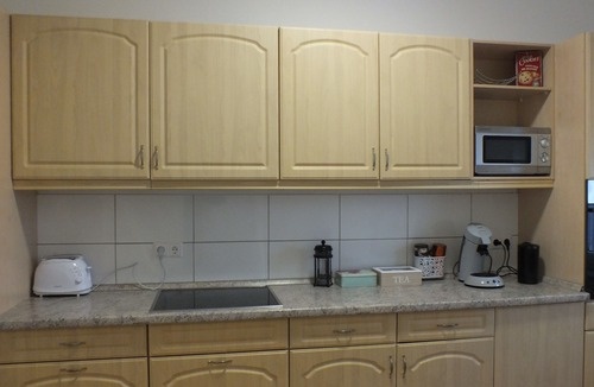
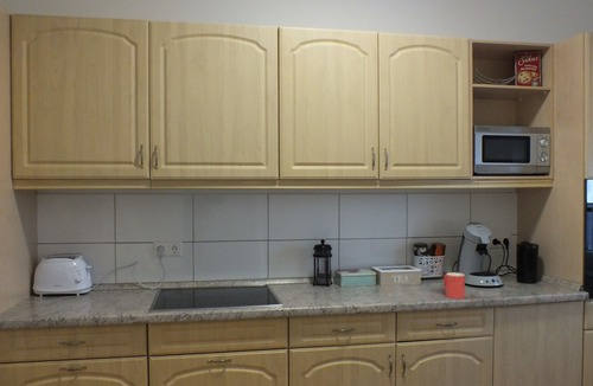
+ mug (452, 284)
